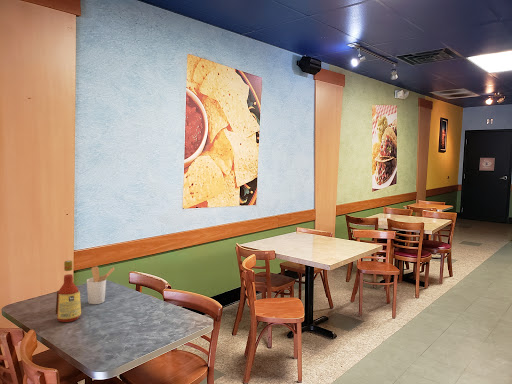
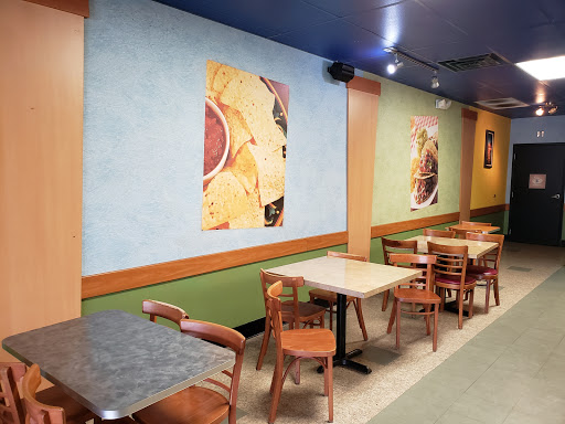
- utensil holder (101, 284)
- bottle (68, 290)
